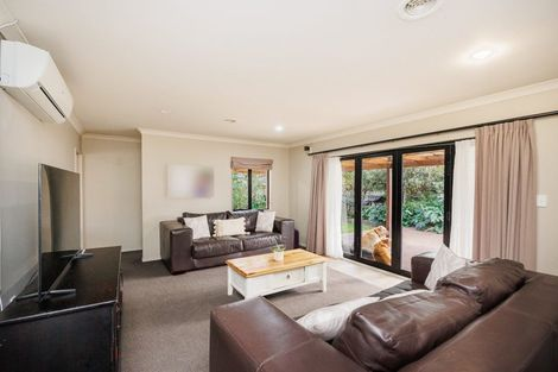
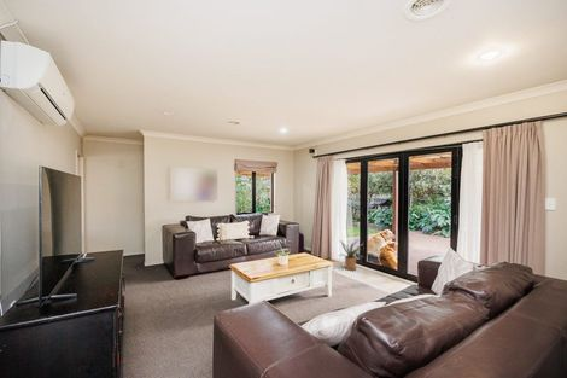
+ house plant (351, 252)
